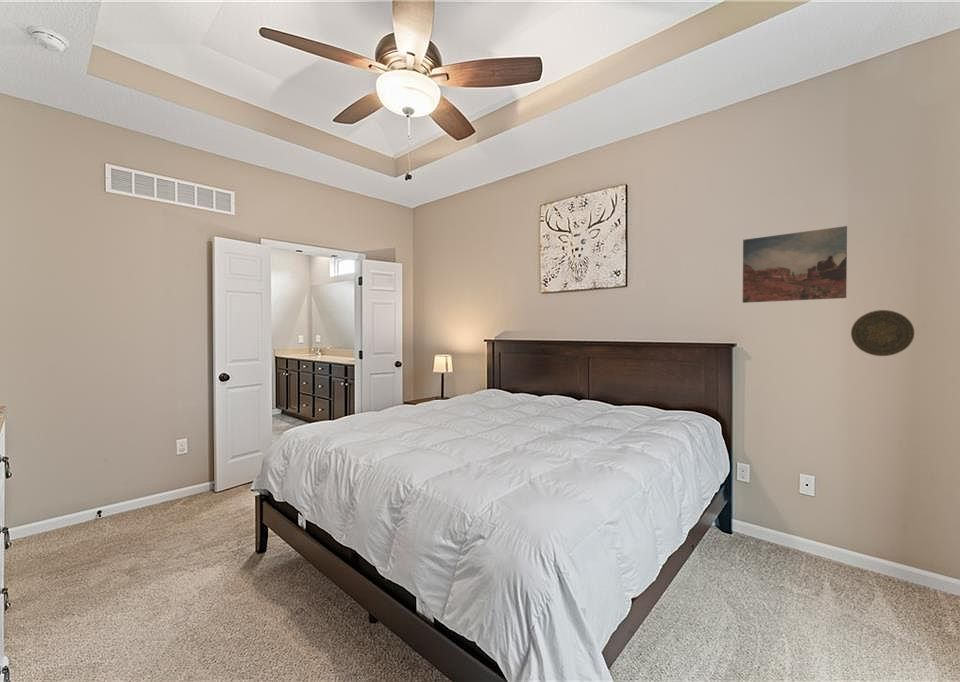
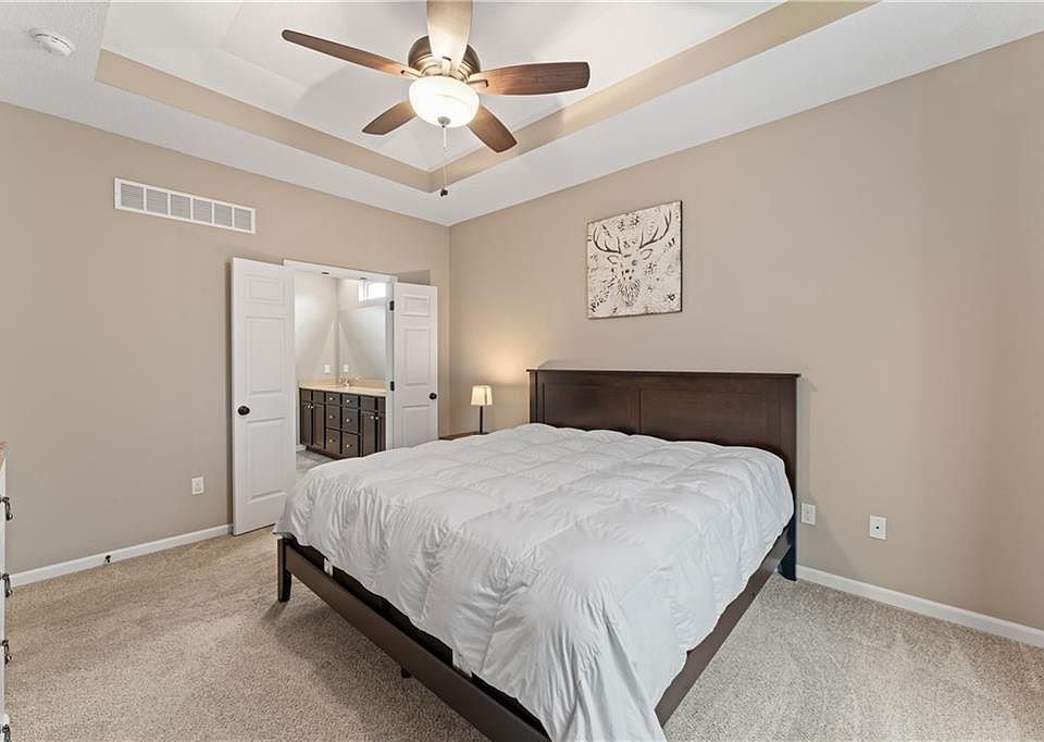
- wall art (791, 267)
- decorative plate (881, 333)
